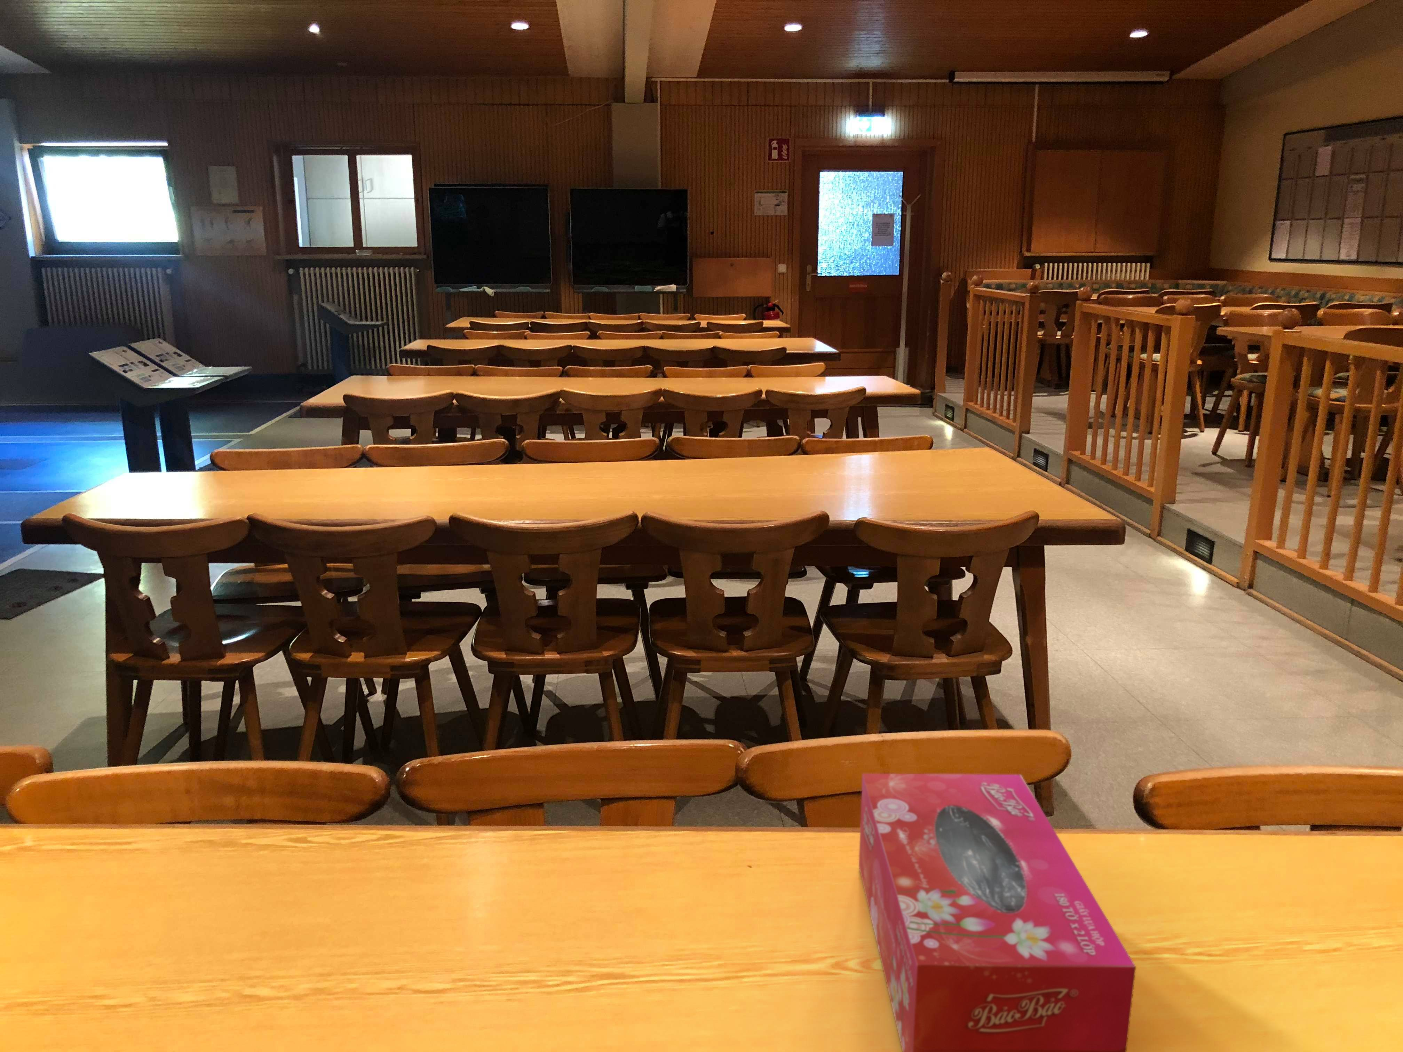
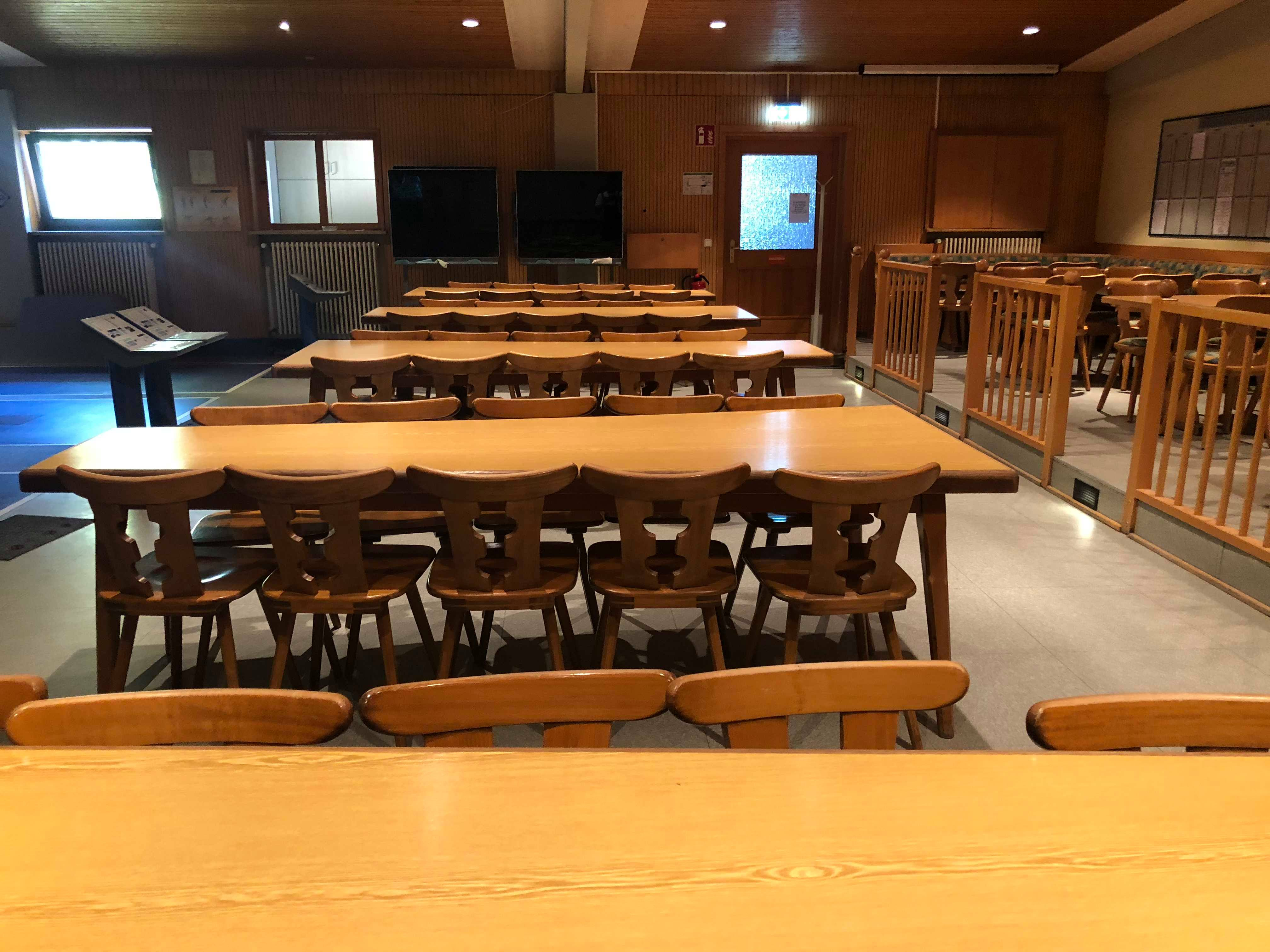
- tissue box (973, 907)
